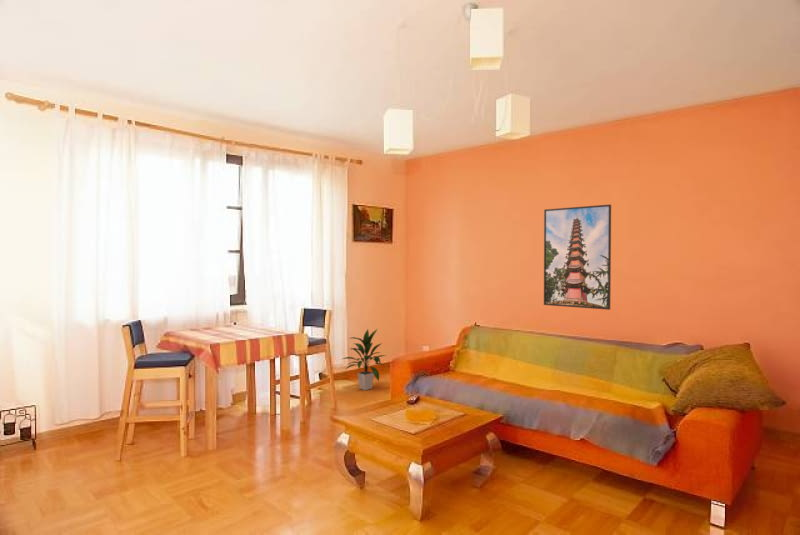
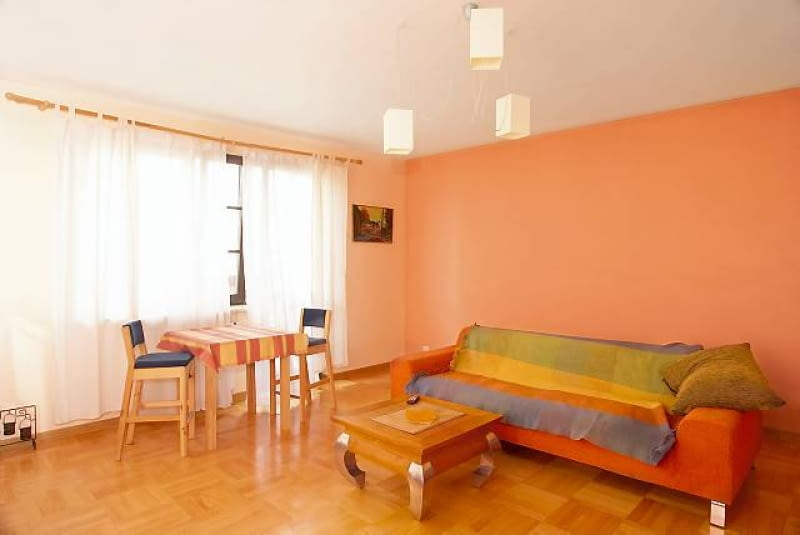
- indoor plant (365, 359)
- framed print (575, 257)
